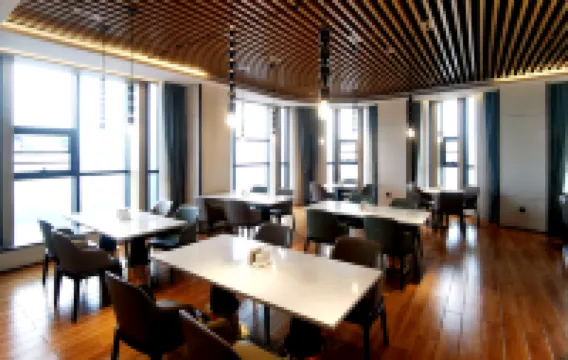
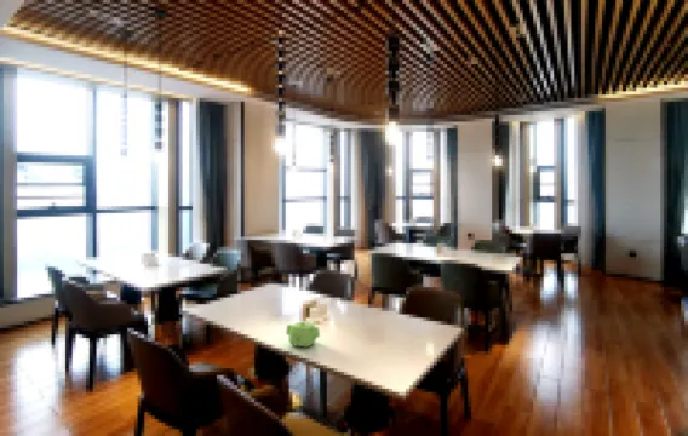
+ teapot (300, 333)
